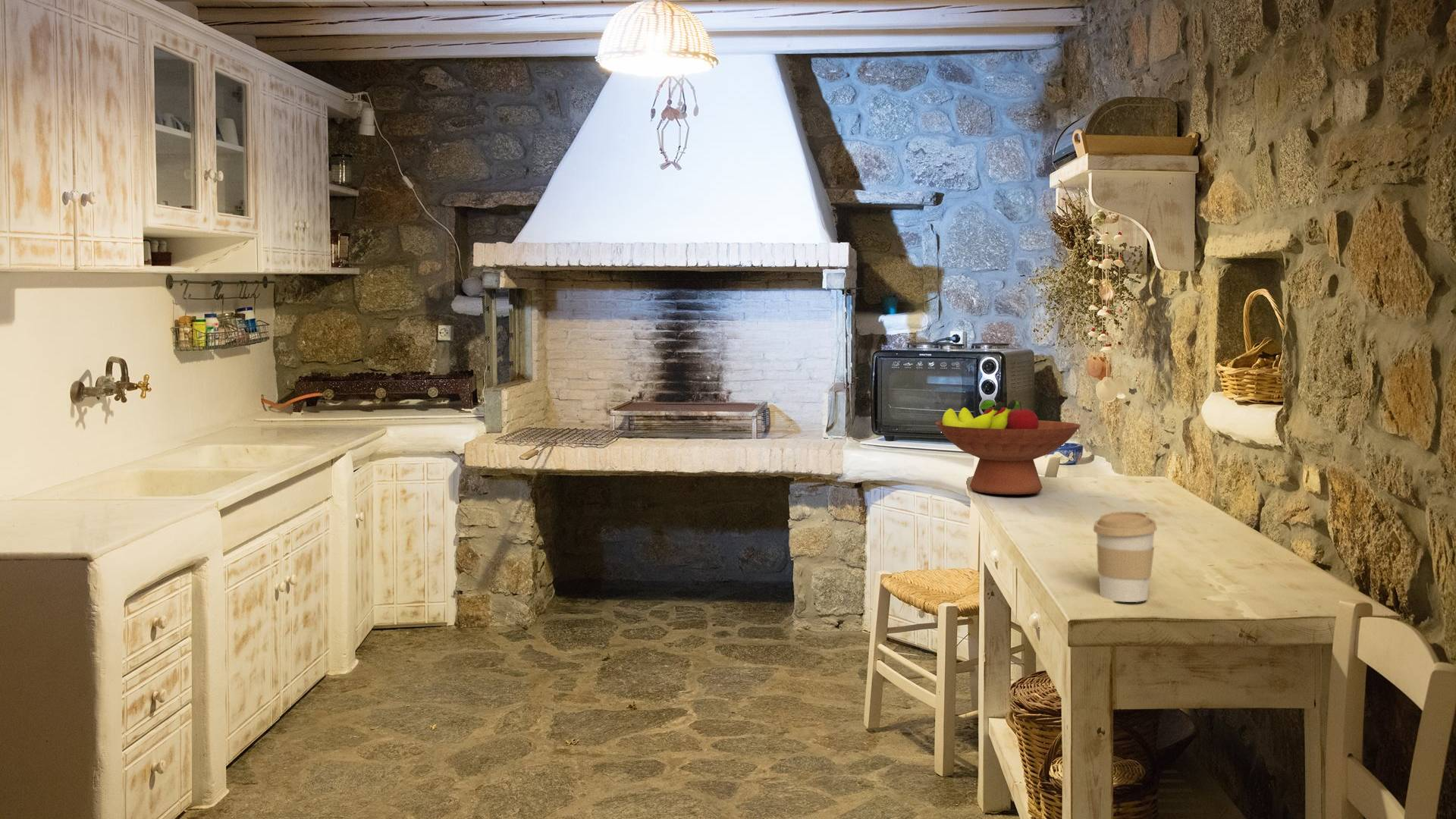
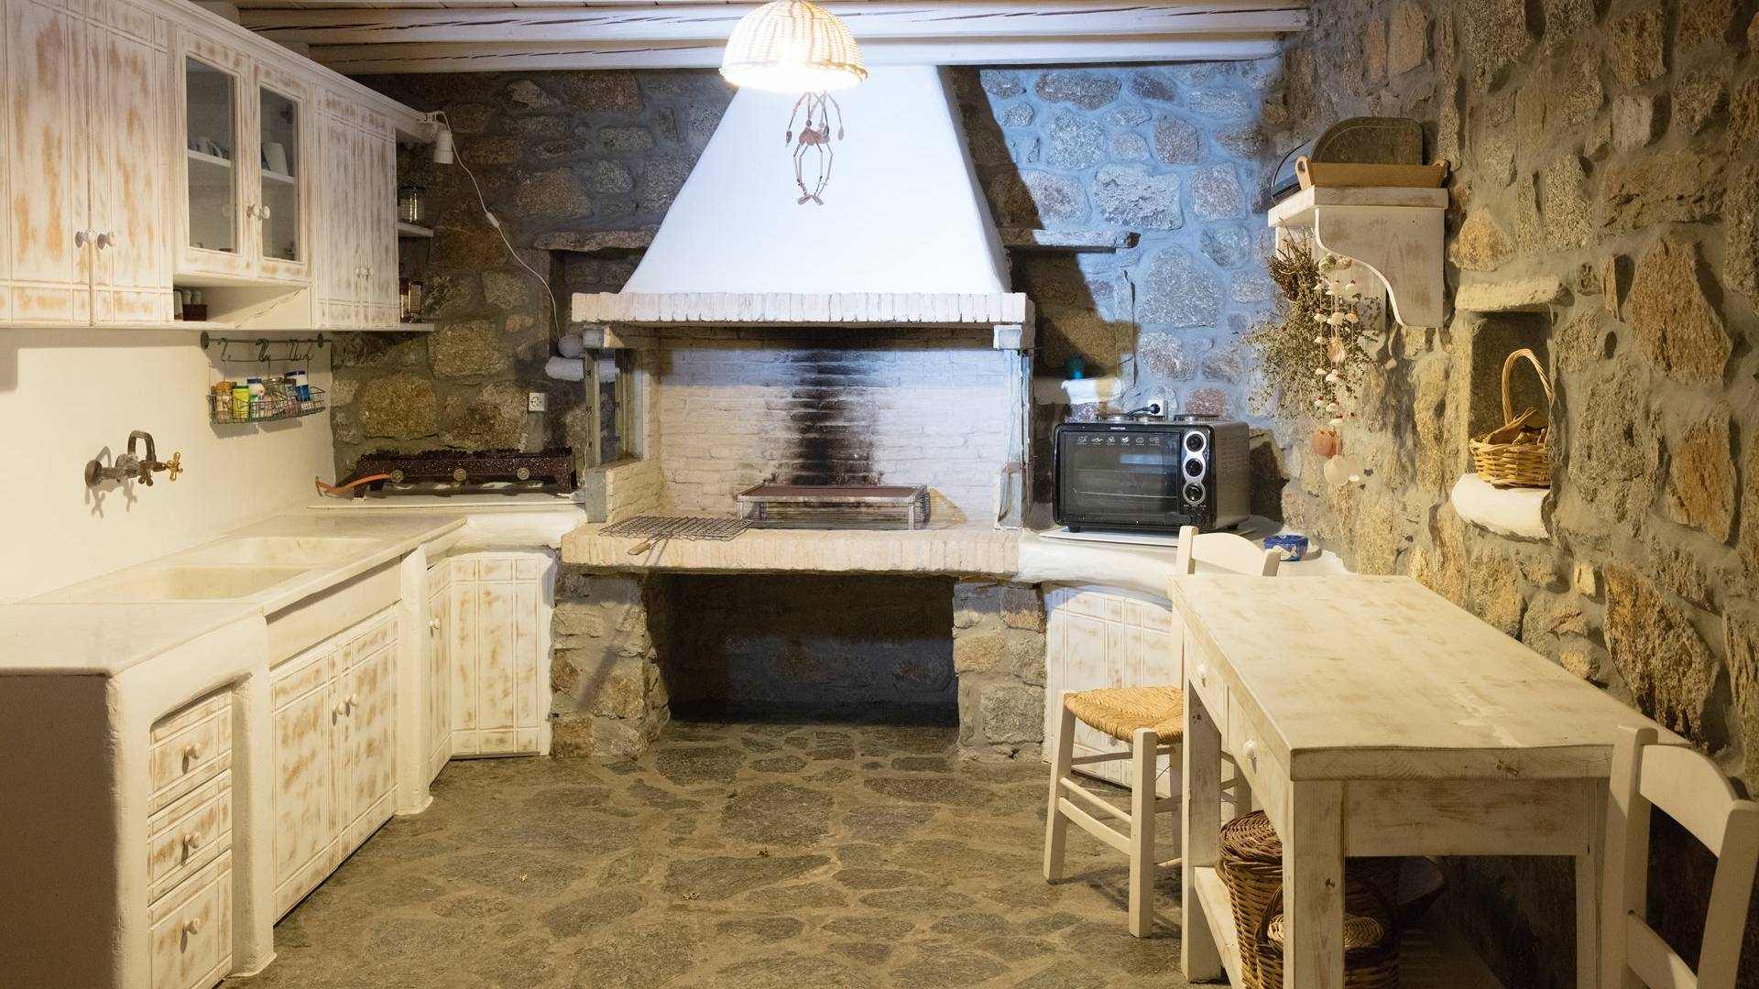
- coffee cup (1124, 555)
- fruit bowl (1006, 444)
